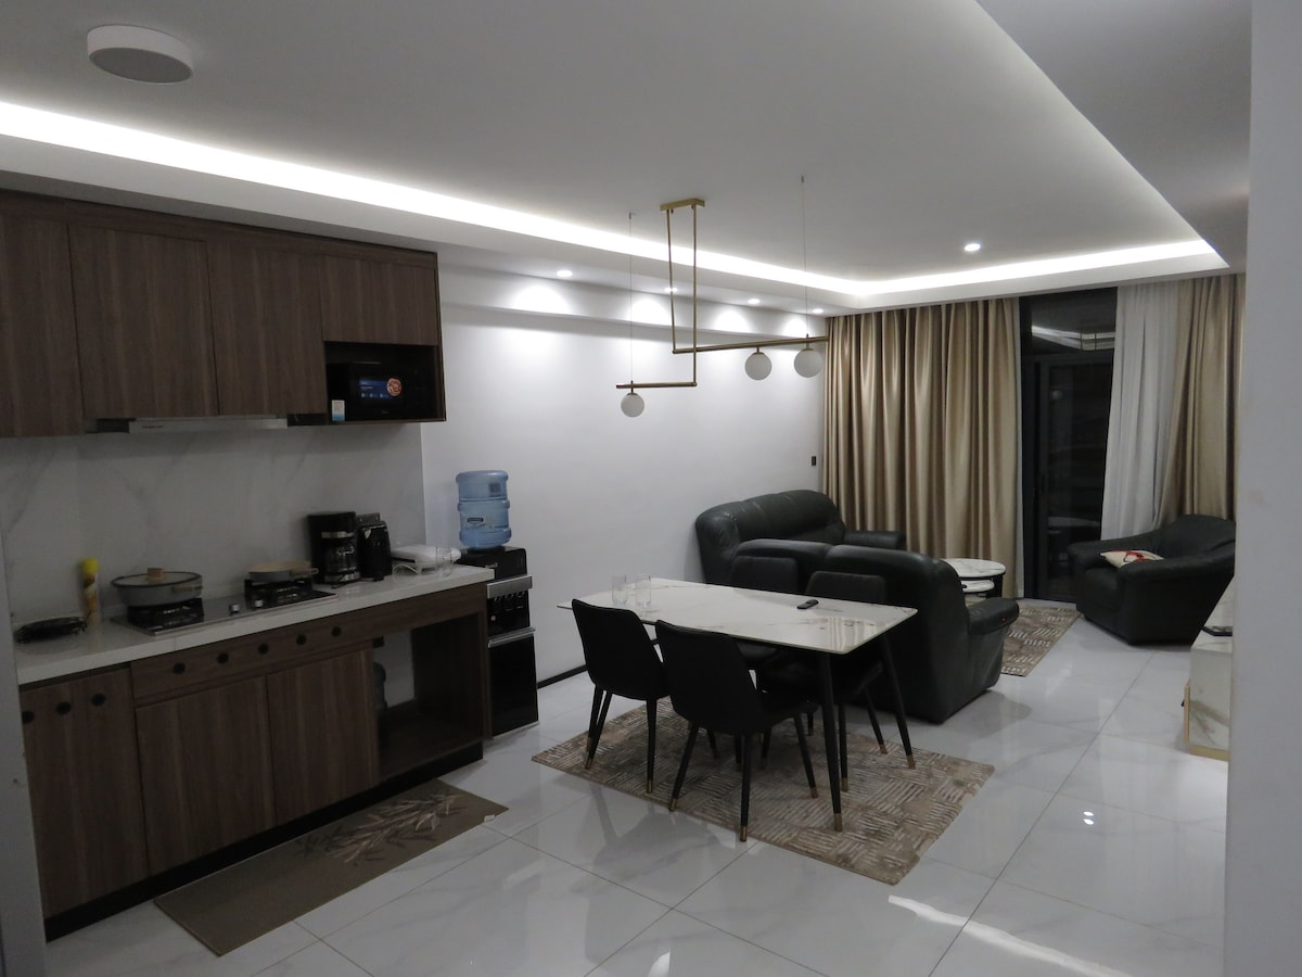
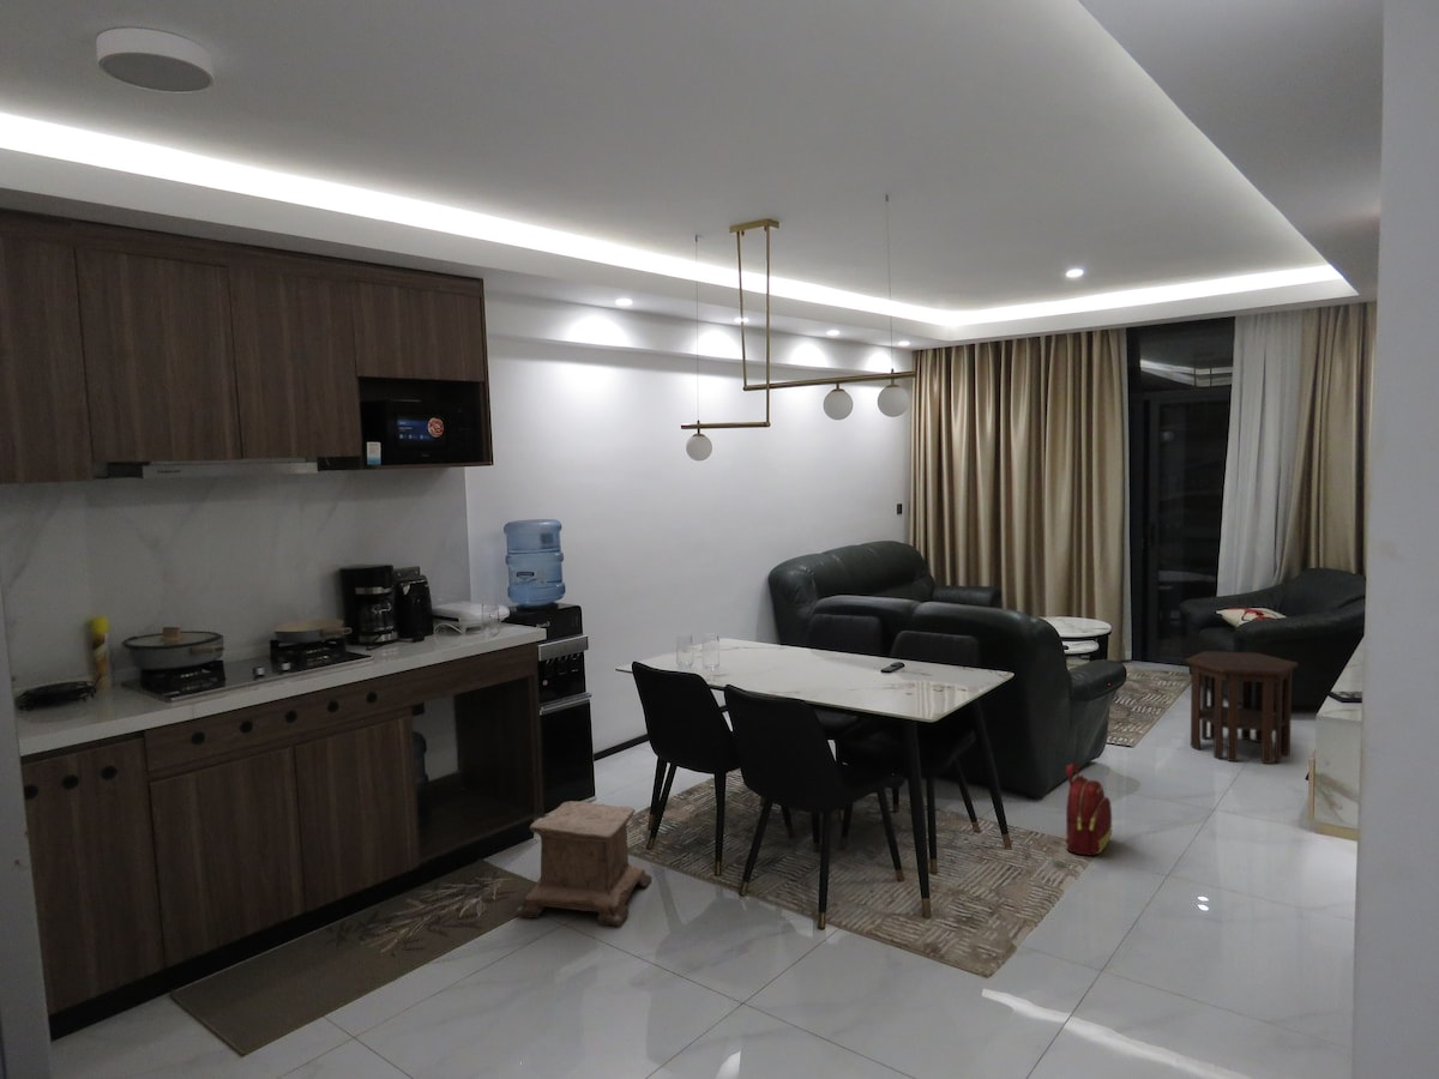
+ stool (585, 856)
+ backpack (1086, 806)
+ side table (1238, 705)
